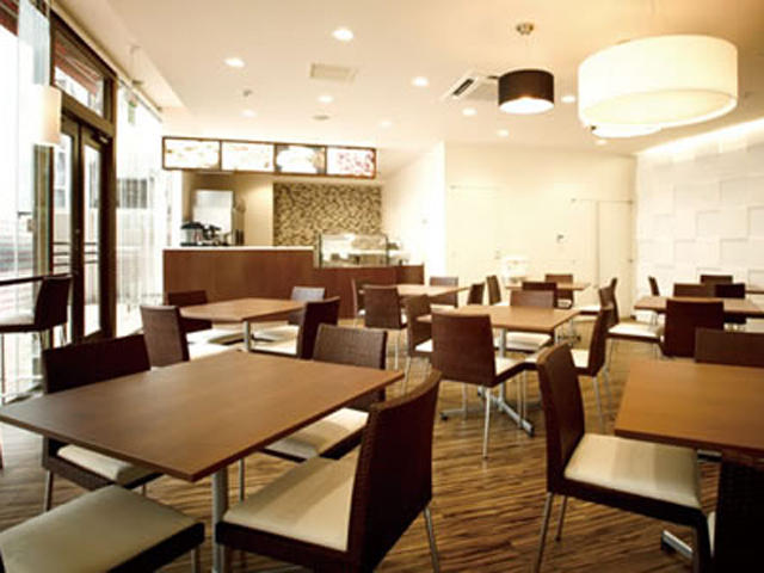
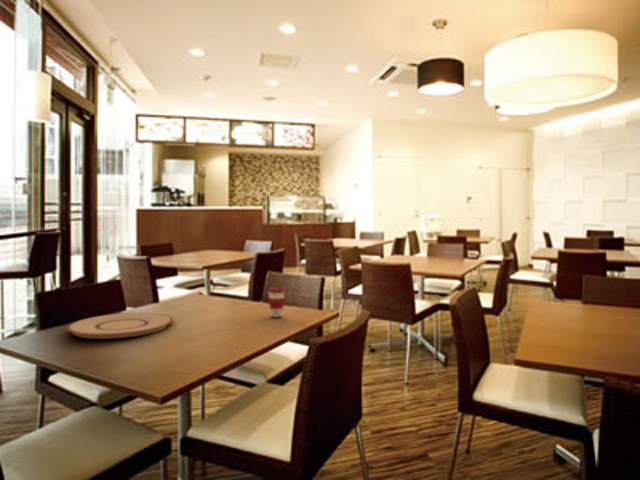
+ coffee cup (276, 302)
+ plate (122, 324)
